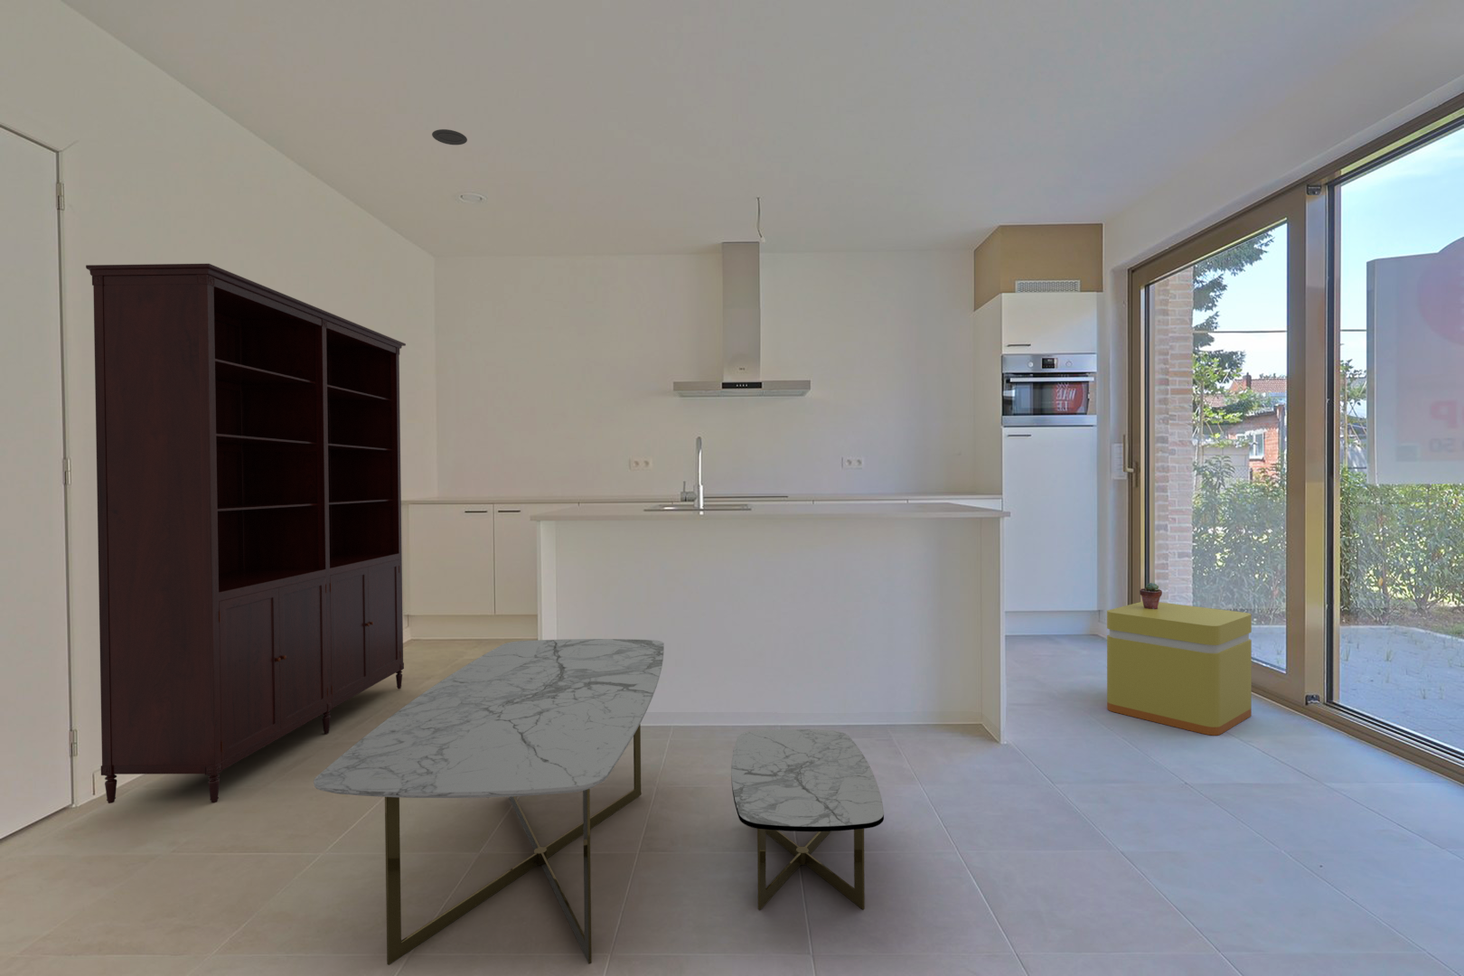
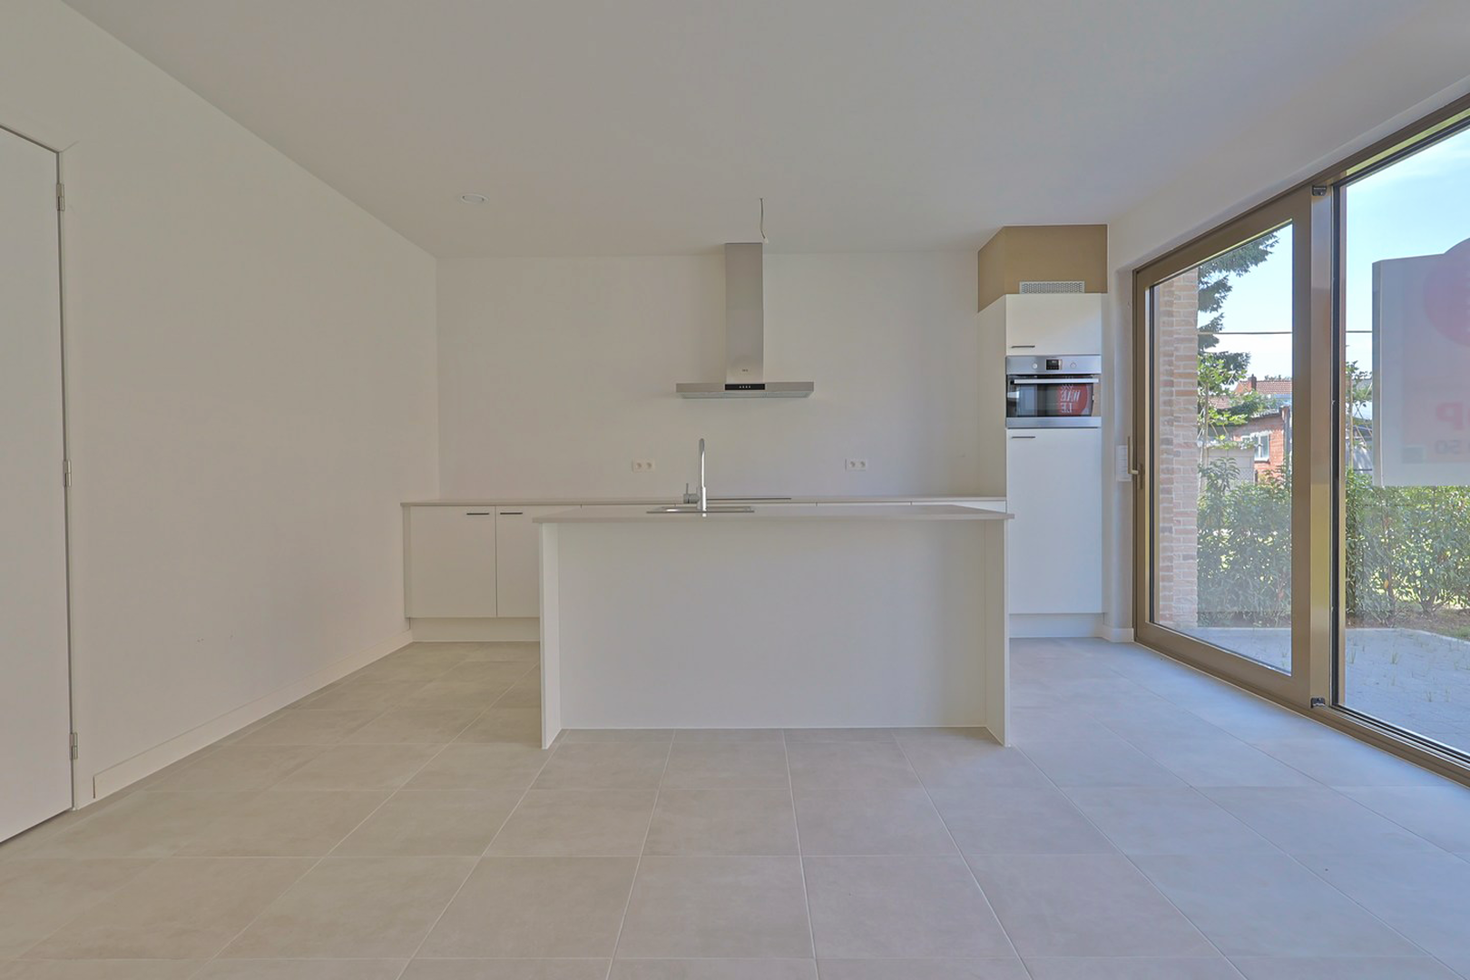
- potted succulent (1150, 595)
- recessed light (449, 135)
- coffee table (639, 776)
- storage box (1178, 661)
- bookshelf (284, 523)
